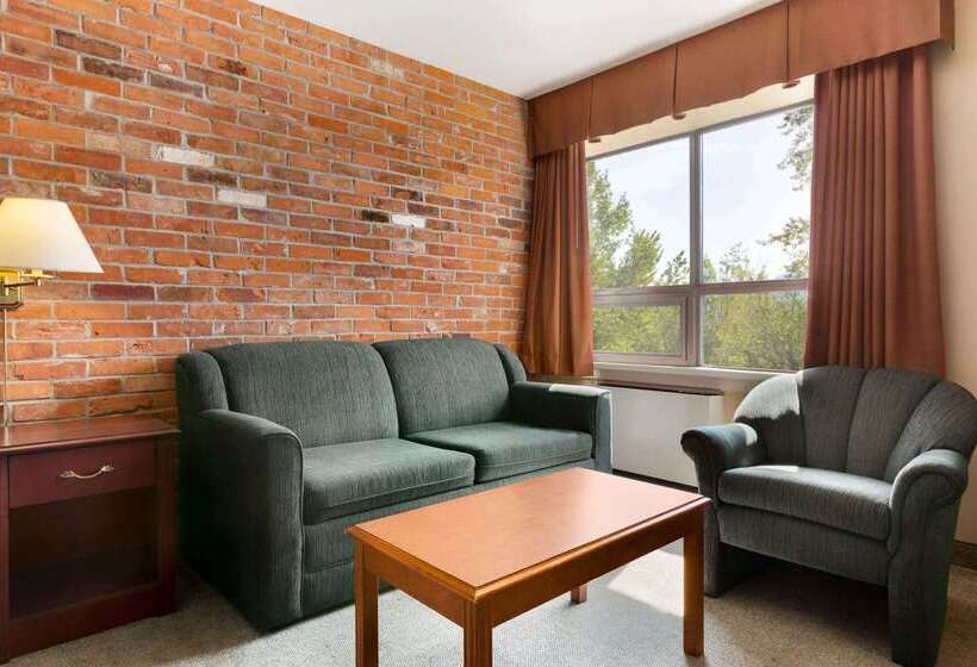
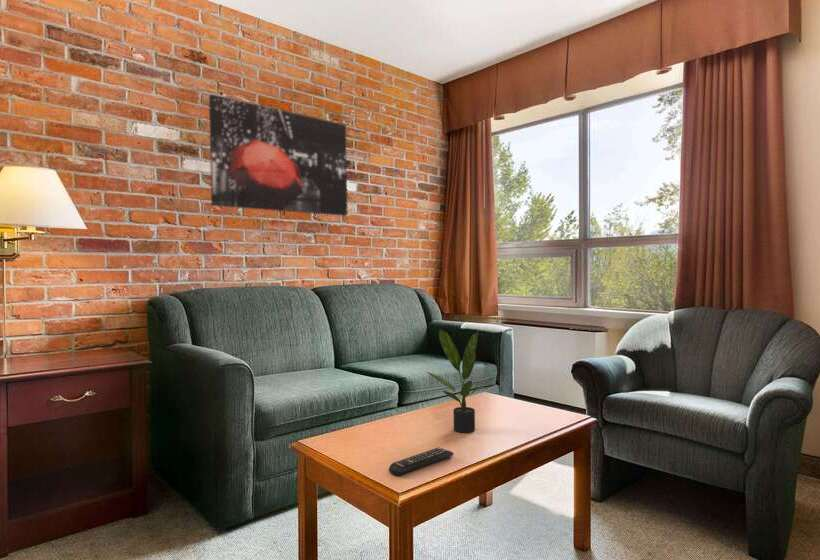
+ potted plant (460, 377)
+ wall art (284, 161)
+ remote control (422, 460)
